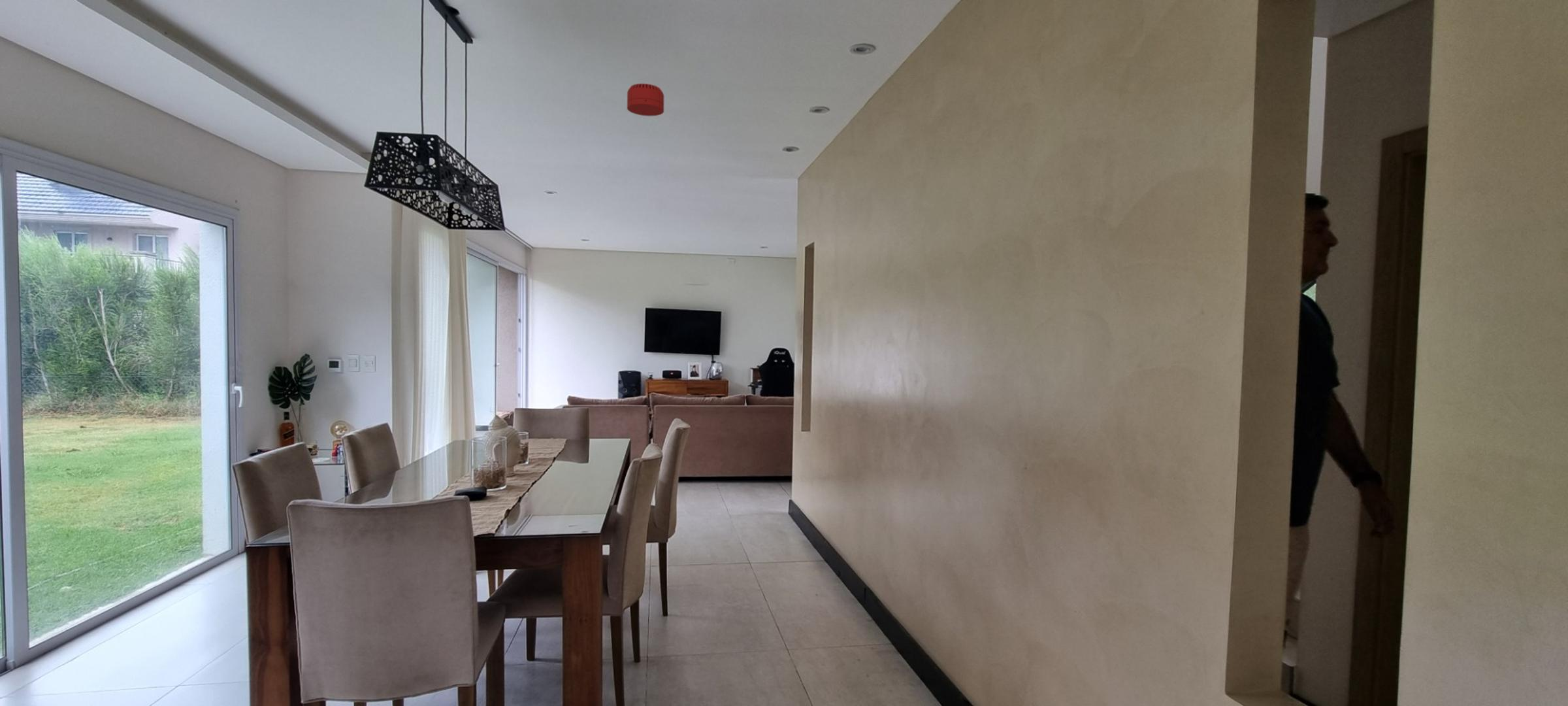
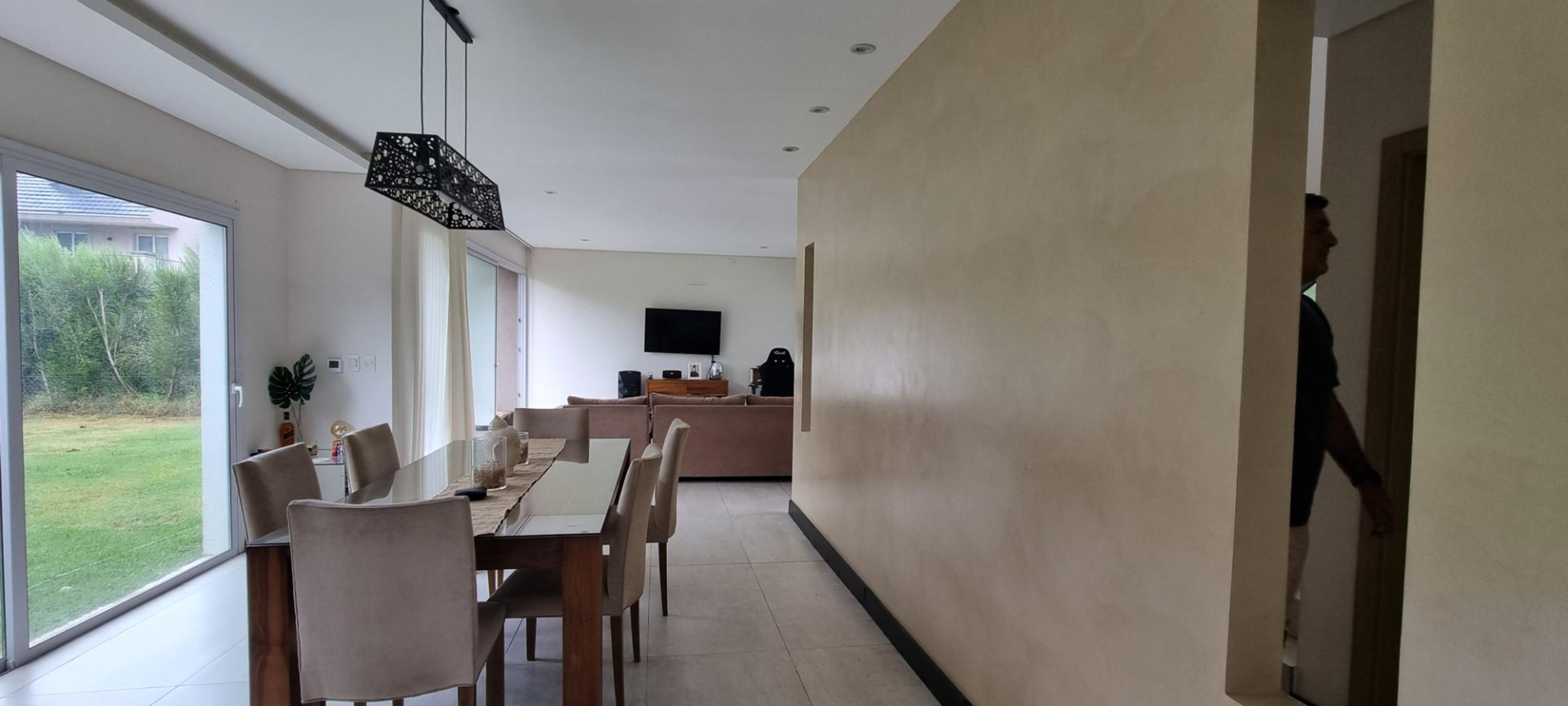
- smoke detector (645, 99)
